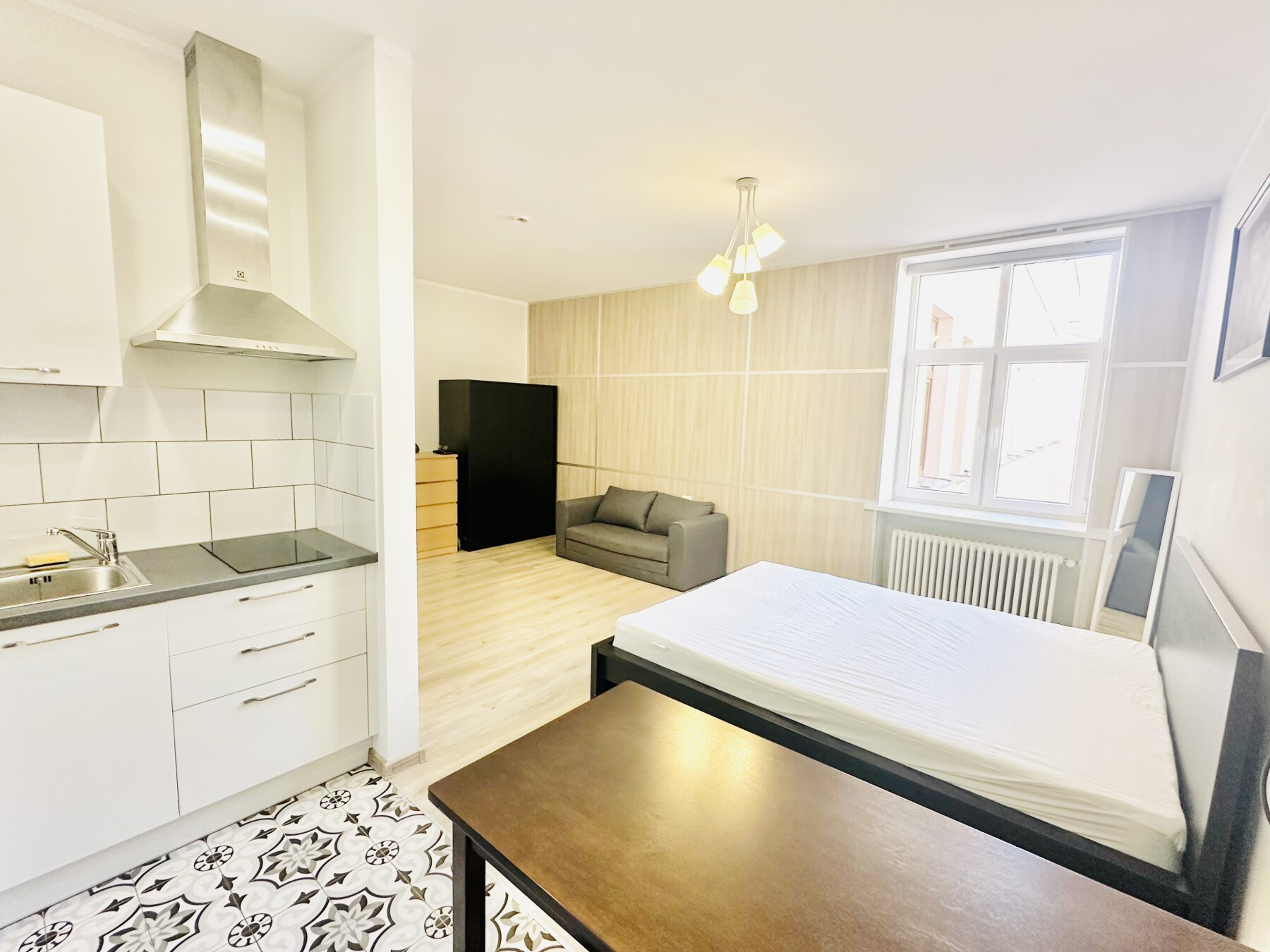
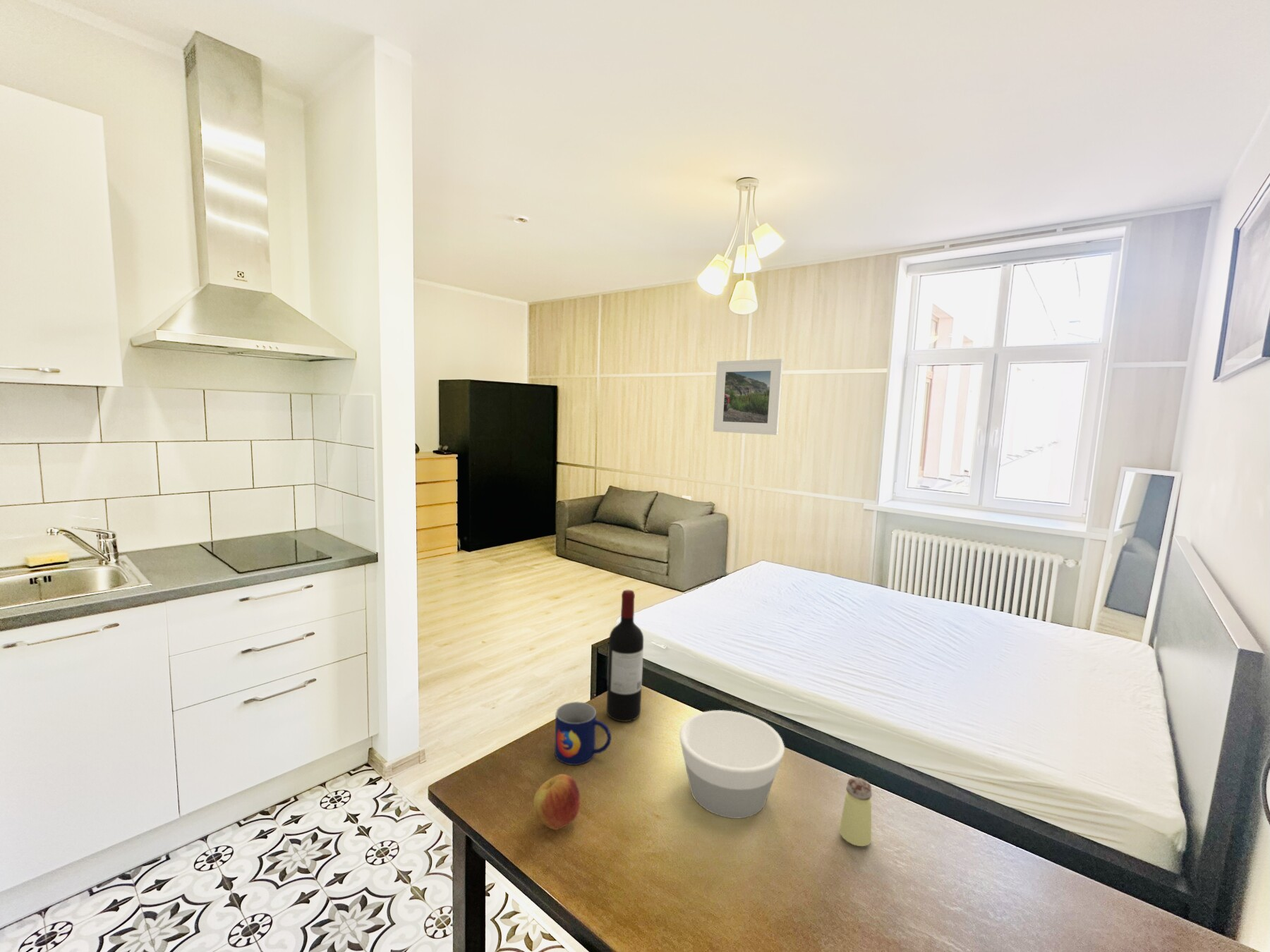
+ wine bottle (626, 653)
+ mug (583, 734)
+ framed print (746, 397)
+ apple (557, 801)
+ bowl (729, 764)
+ saltshaker (857, 810)
